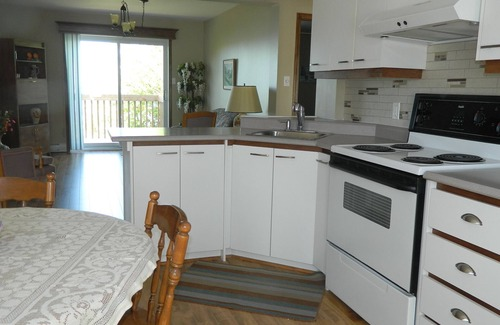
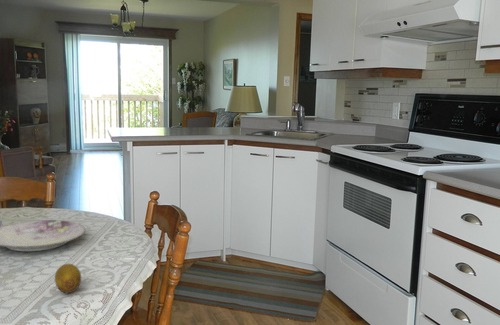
+ plate (37, 237)
+ fruit (68, 277)
